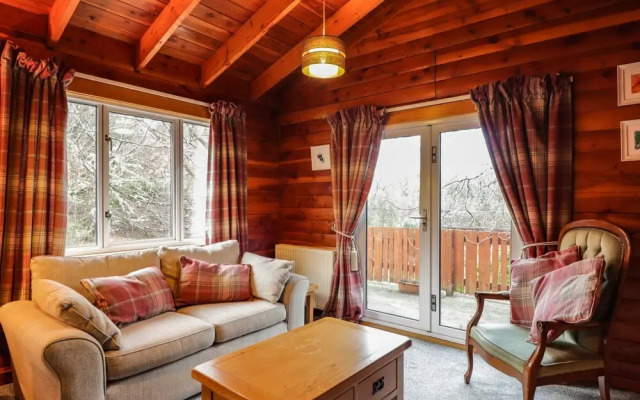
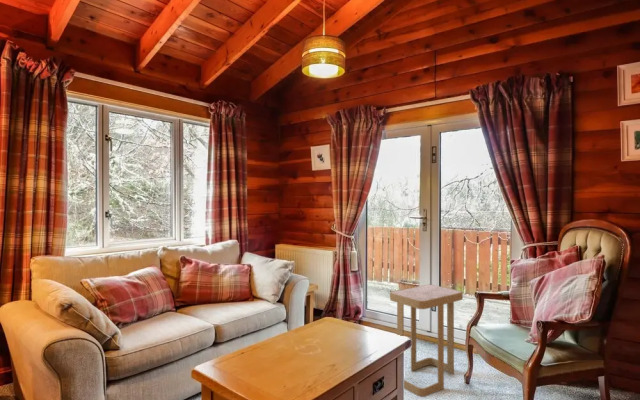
+ side table (415, 335)
